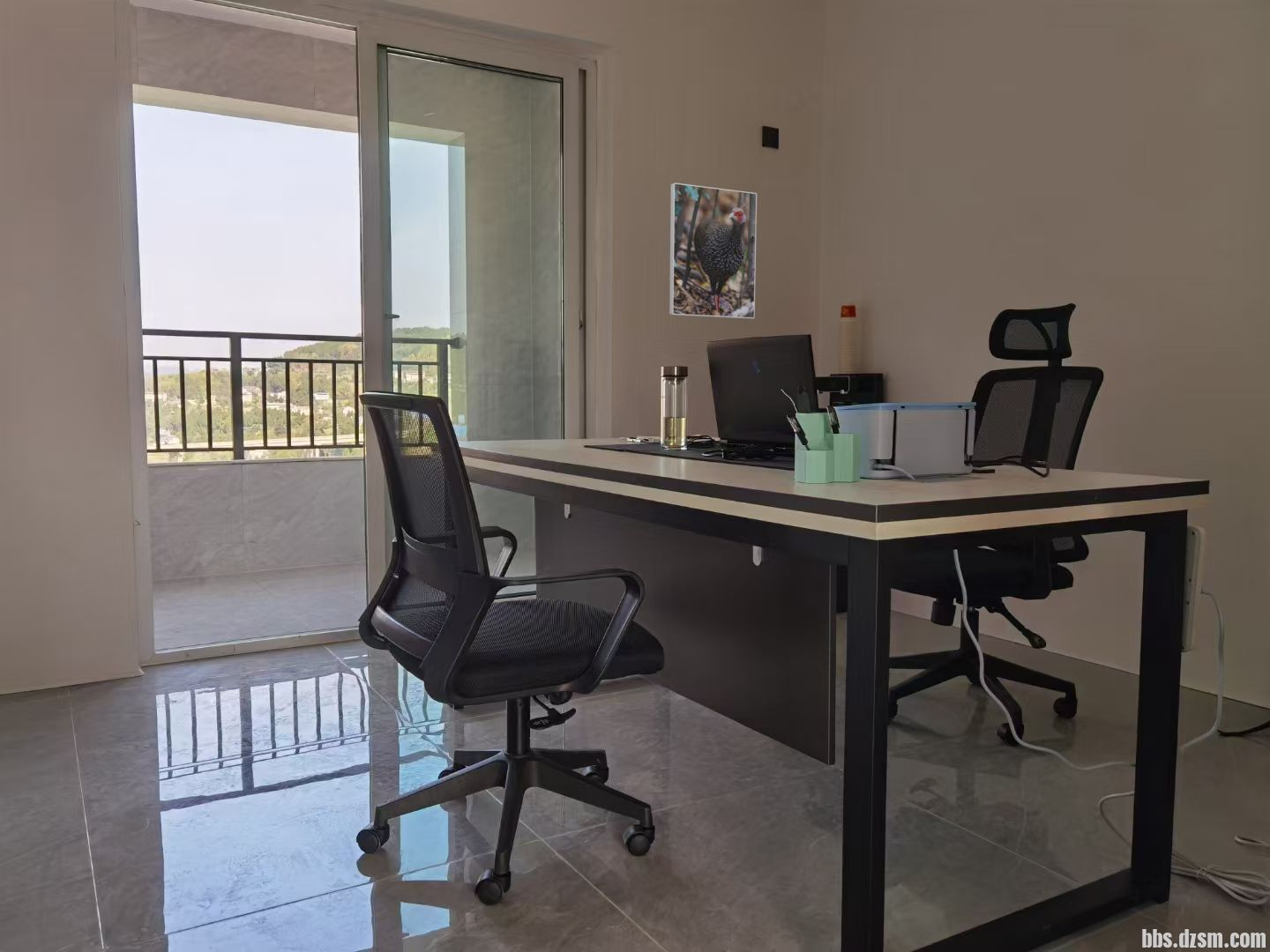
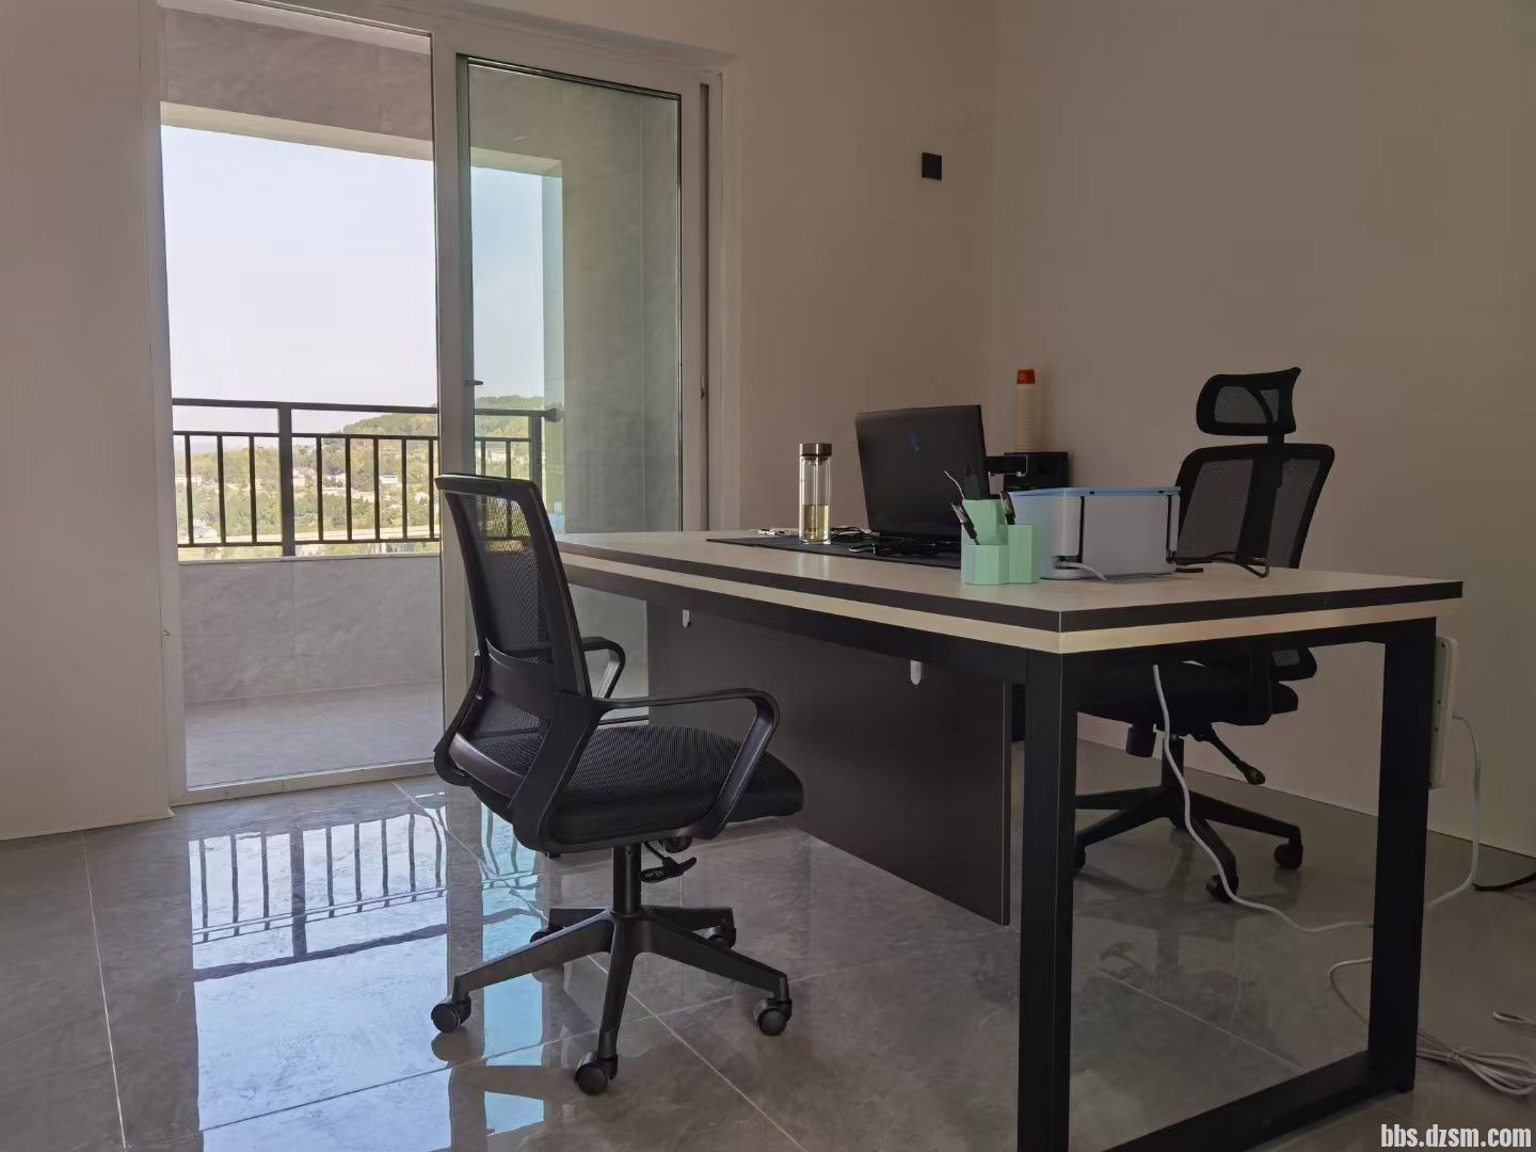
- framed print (713, 253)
